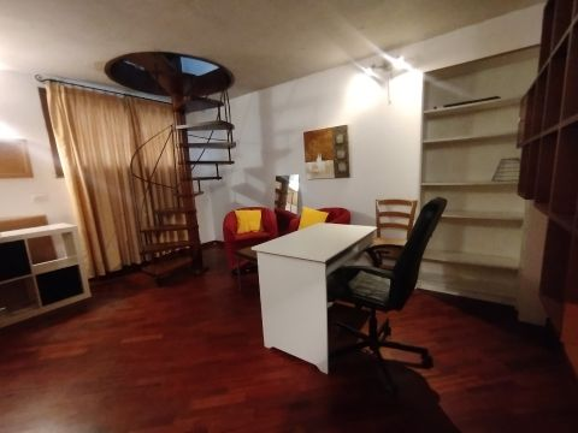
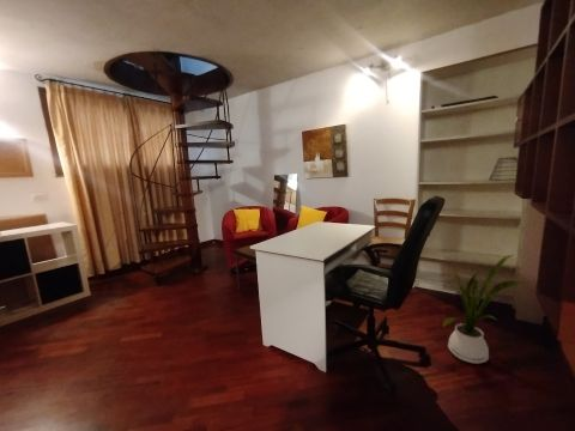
+ house plant (476, 306)
